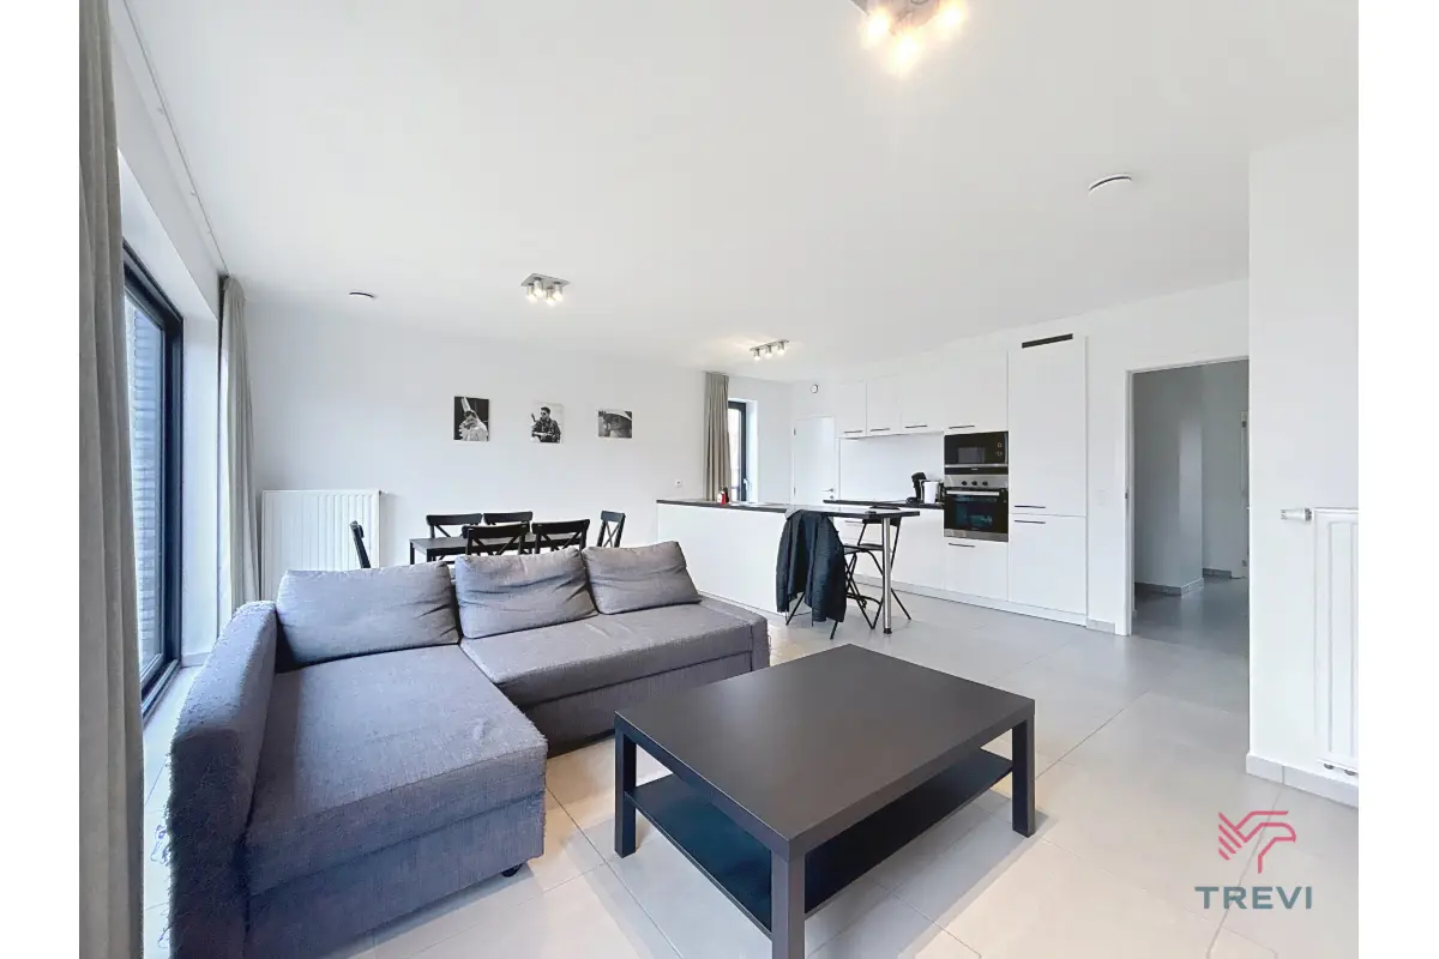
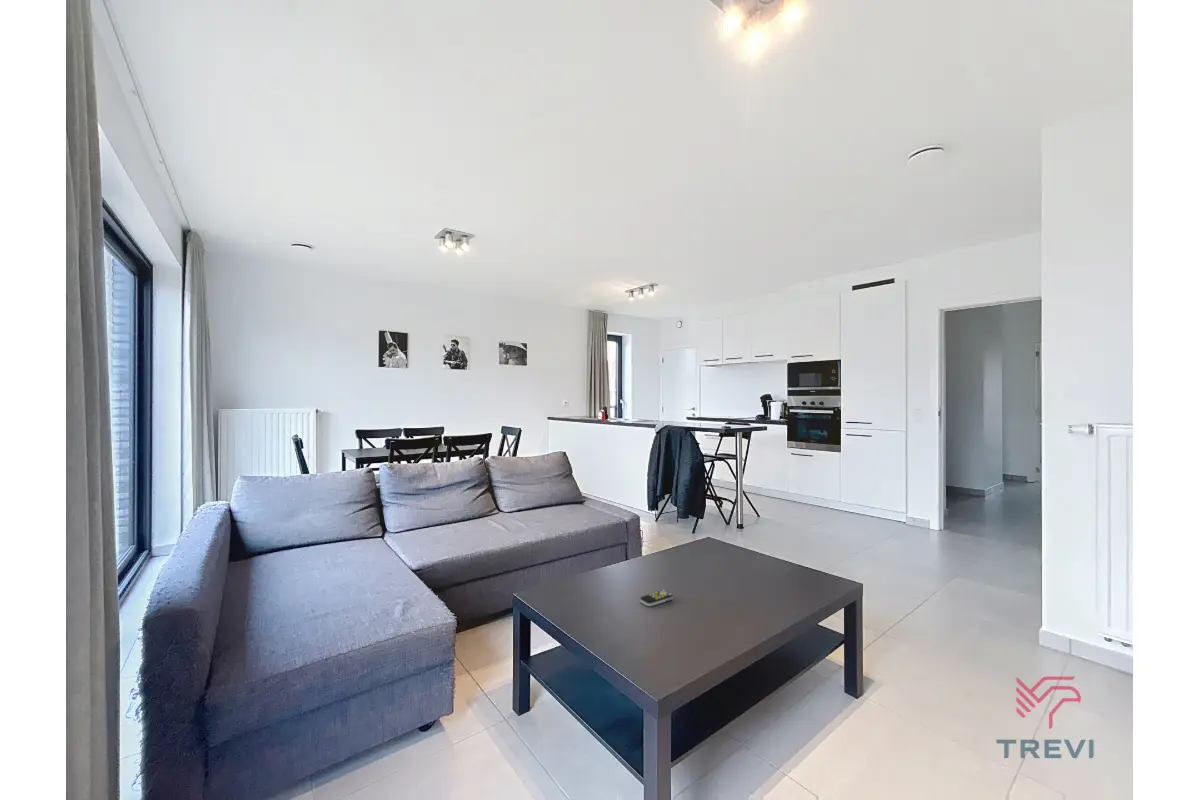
+ remote control (656, 597)
